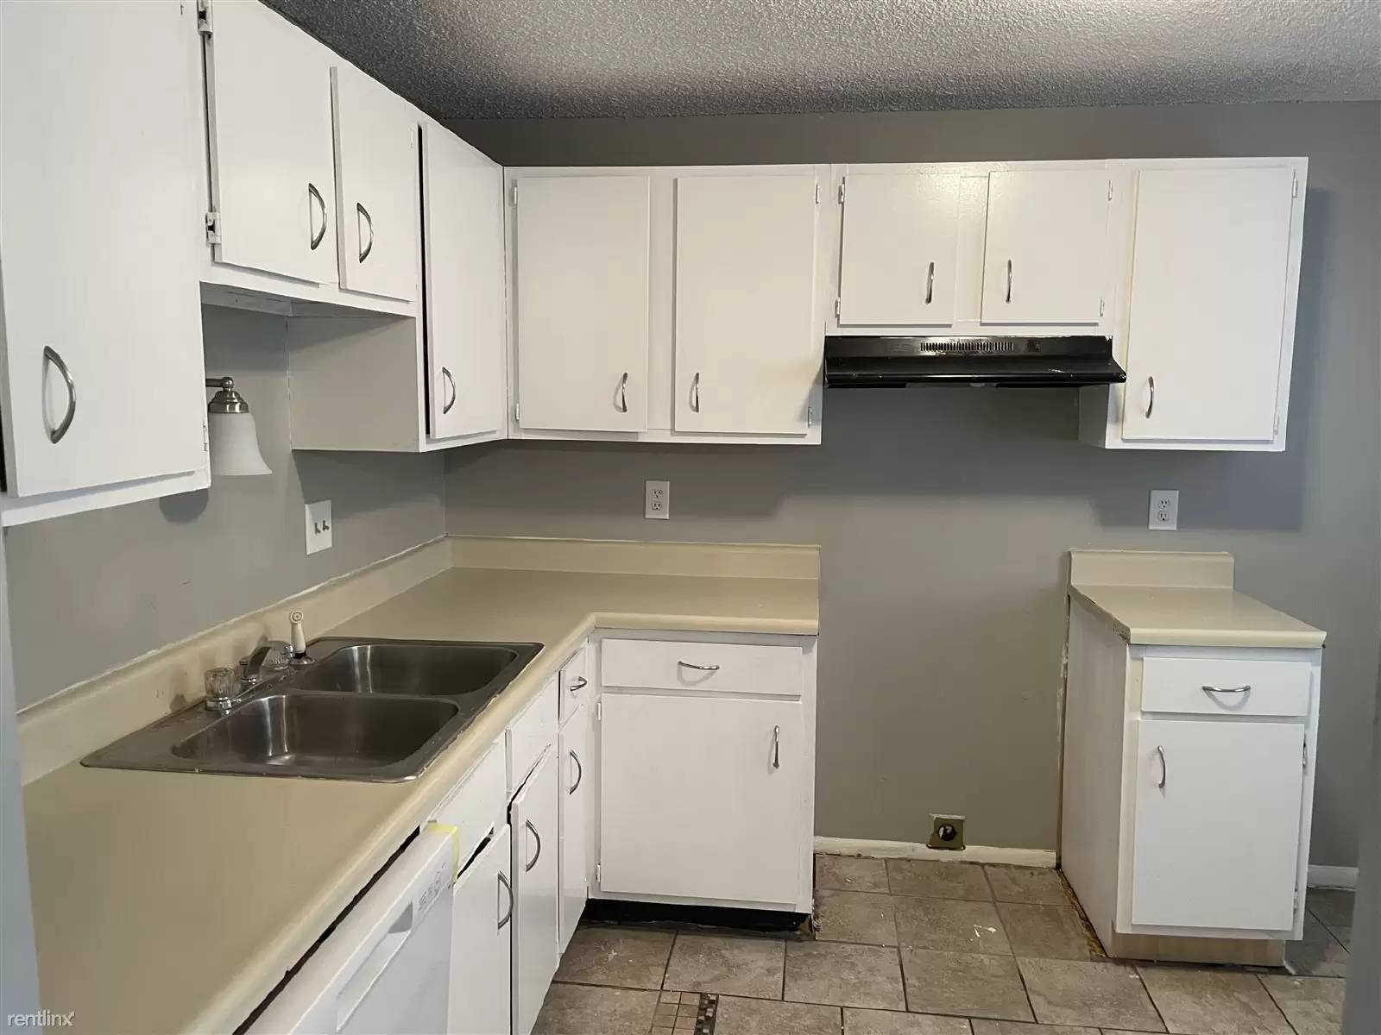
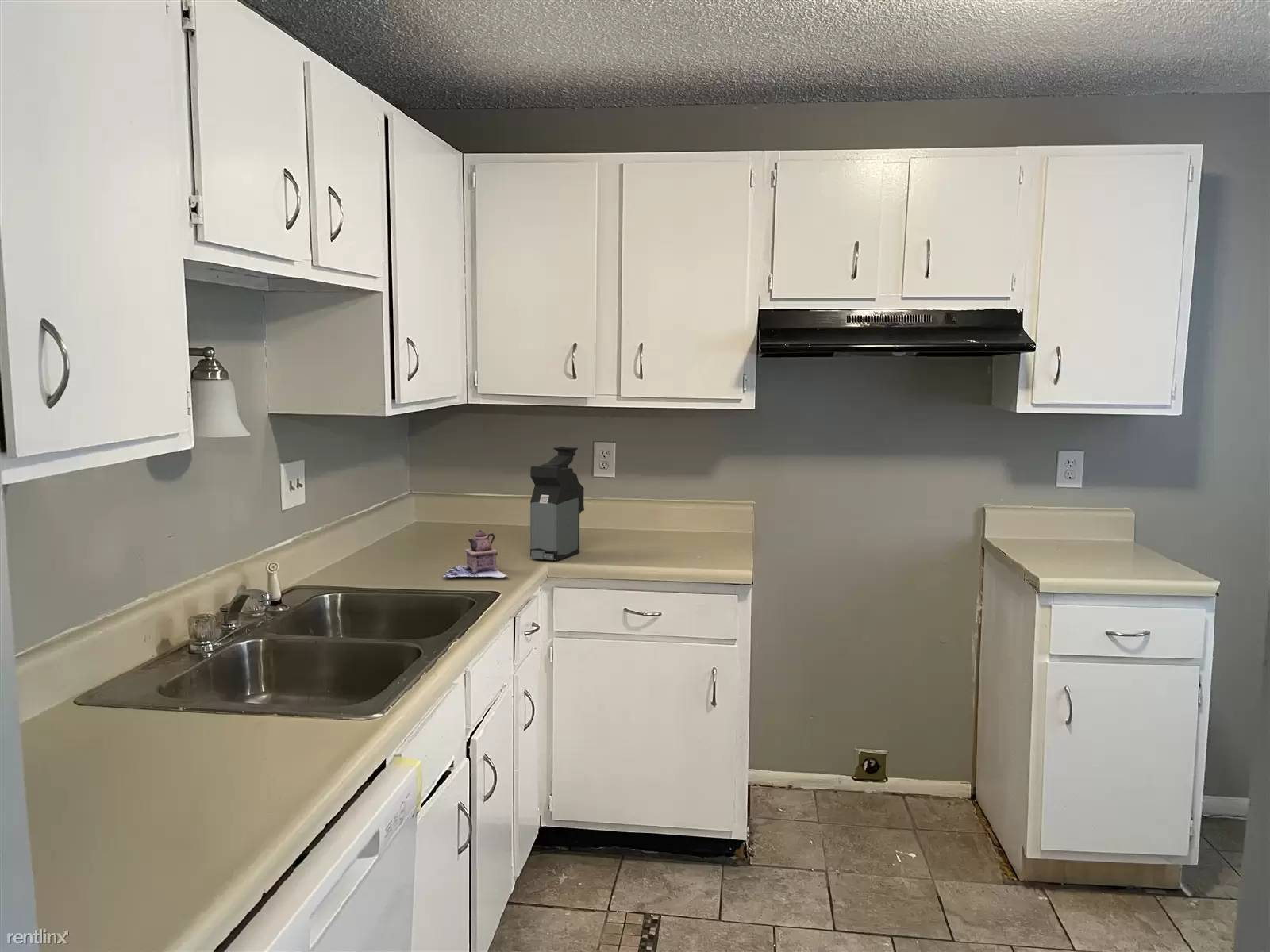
+ teapot (478, 551)
+ coffee maker (556, 502)
